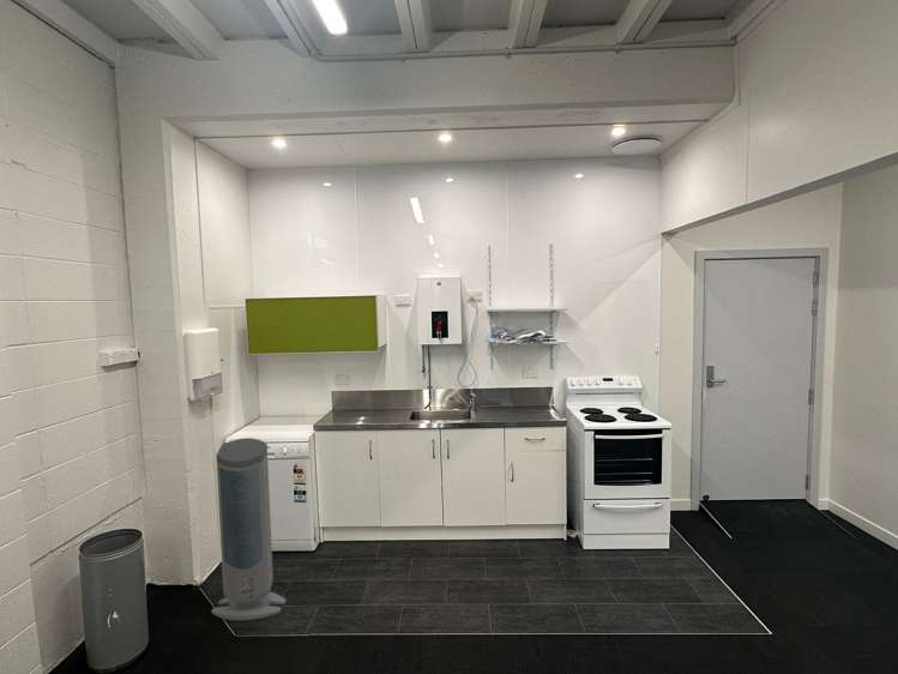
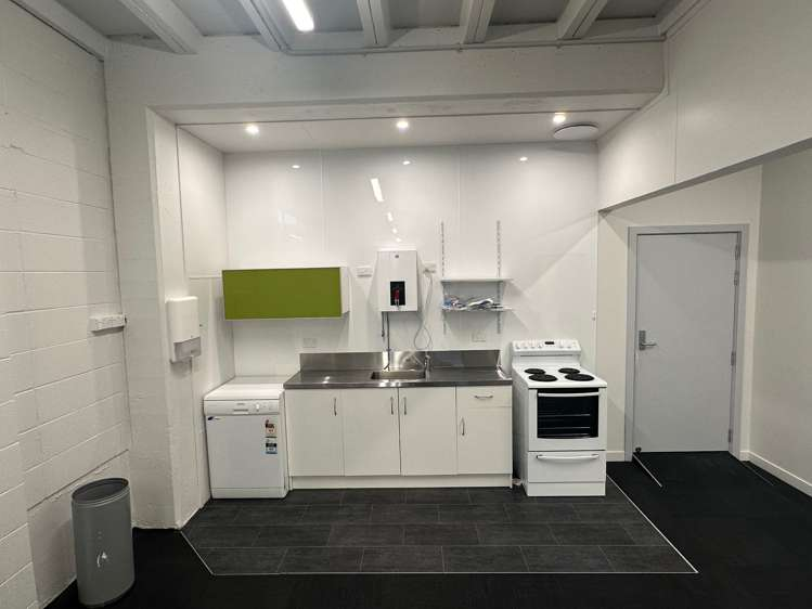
- air purifier (246, 524)
